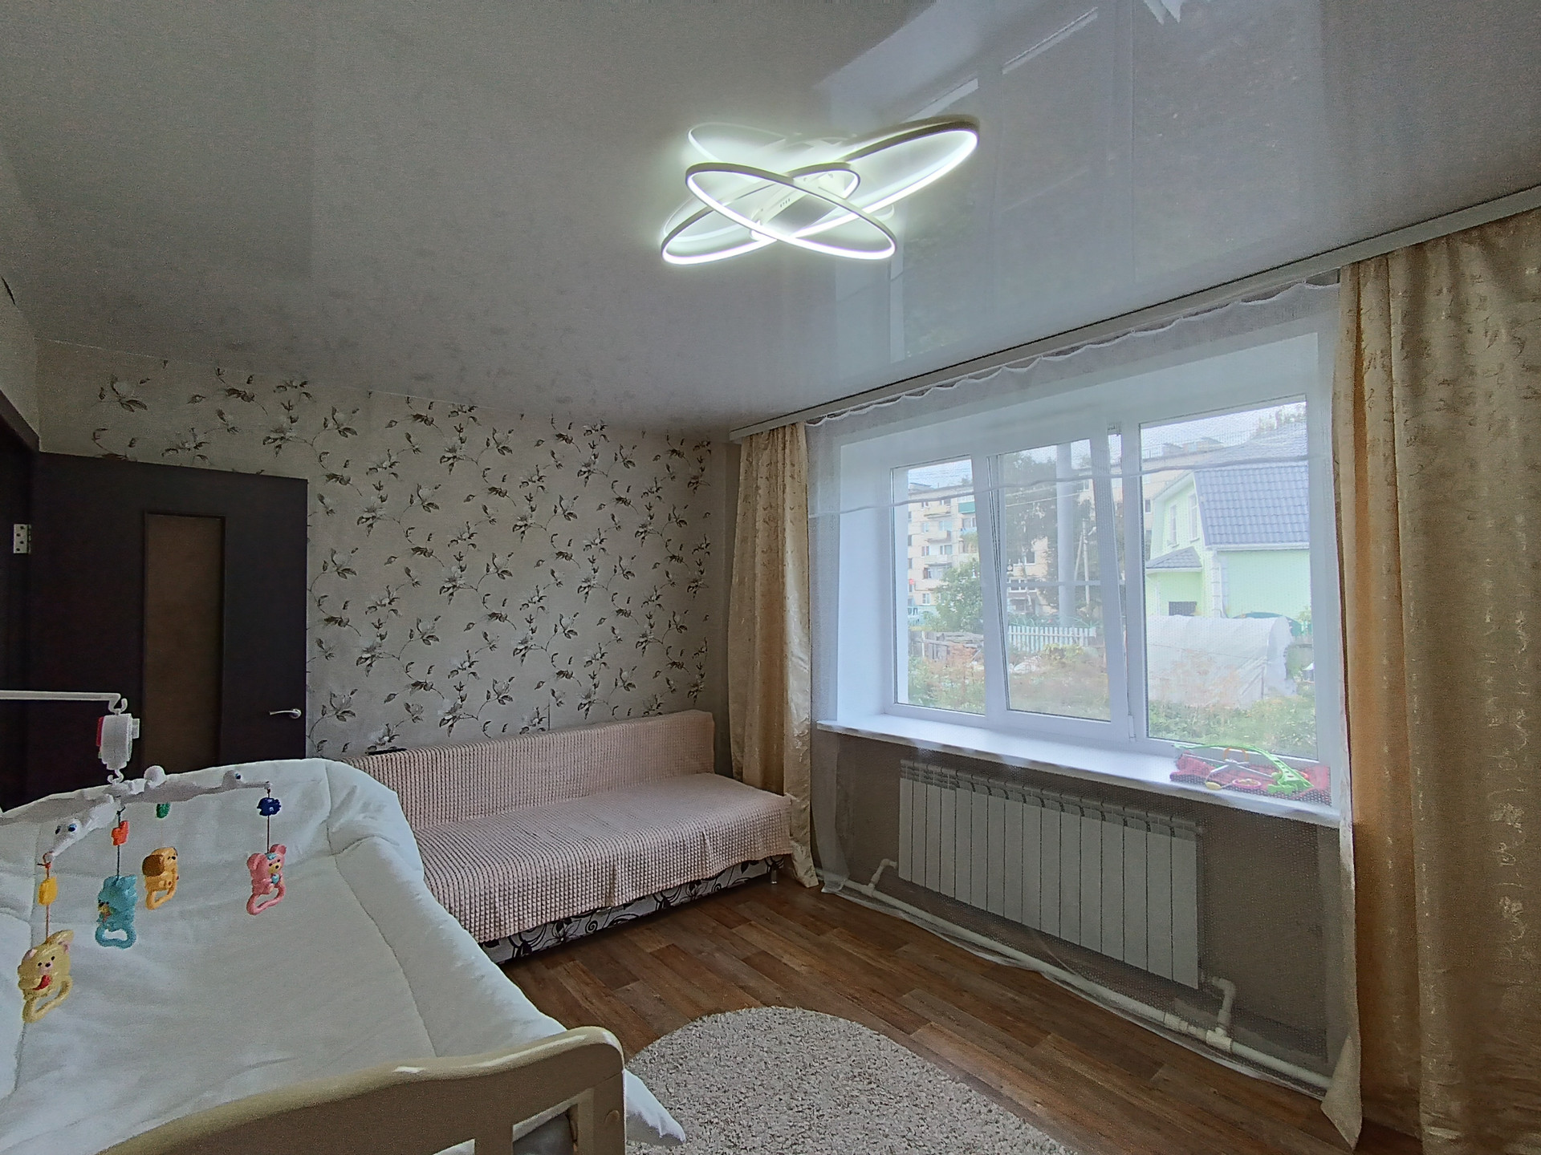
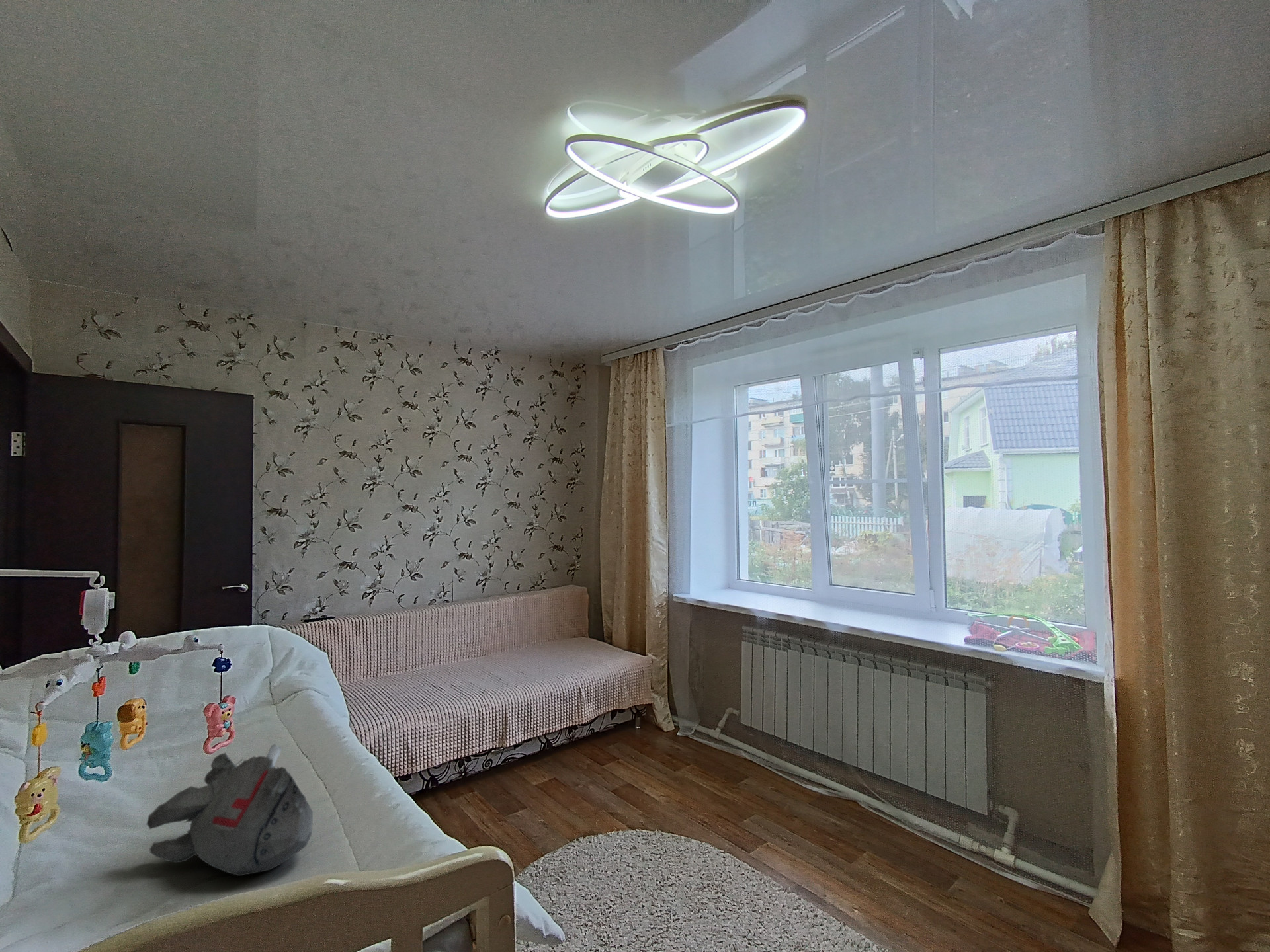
+ plush toy (231, 811)
